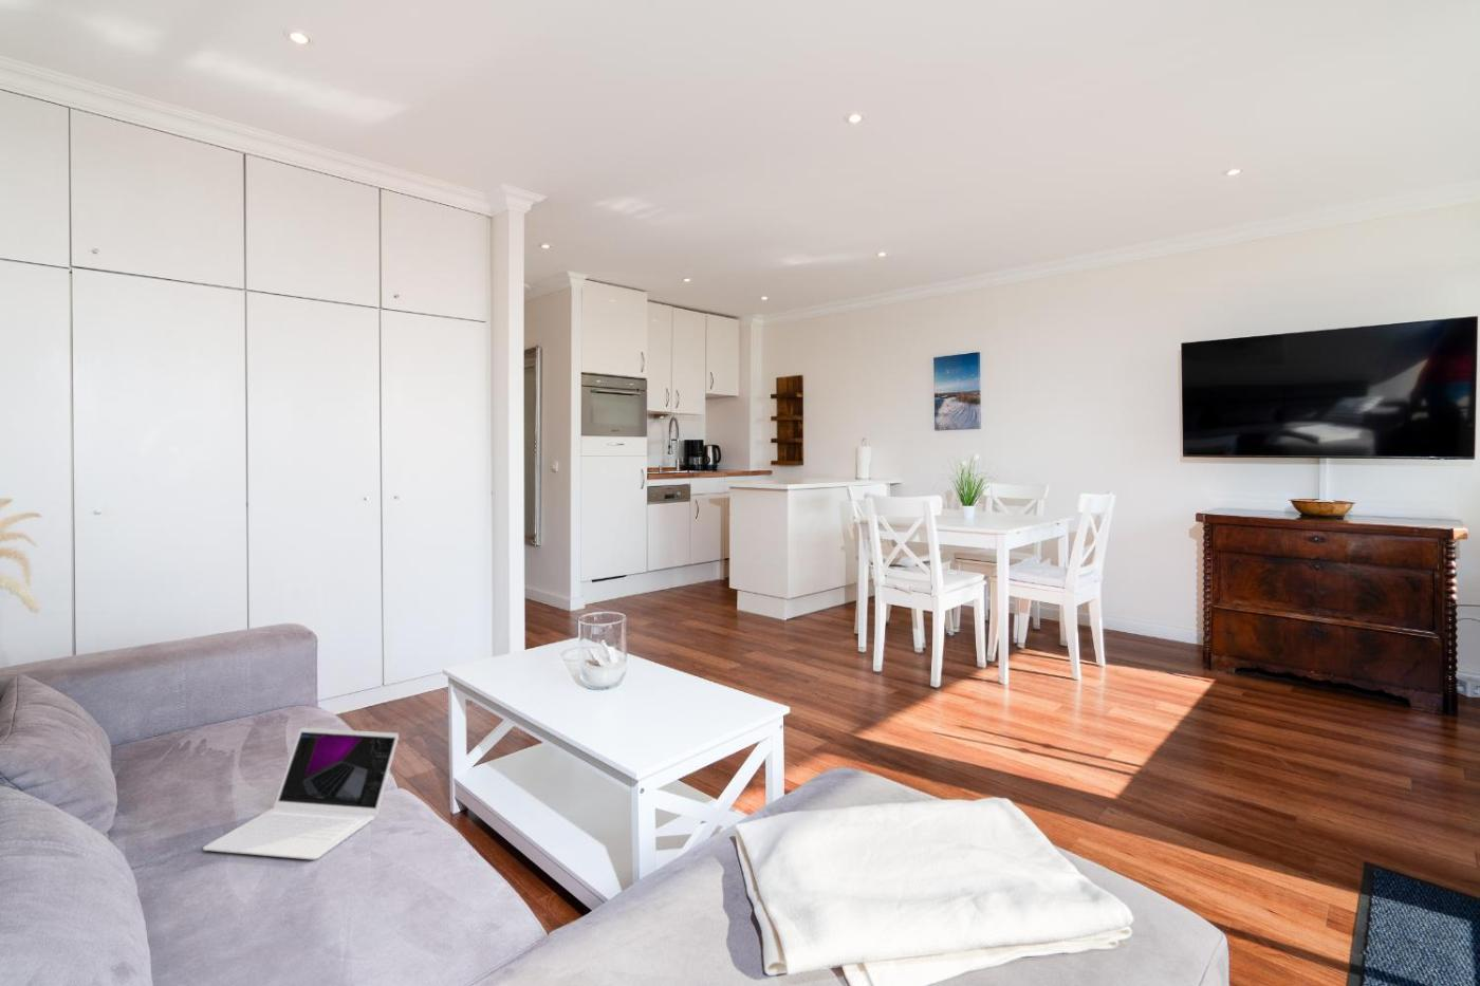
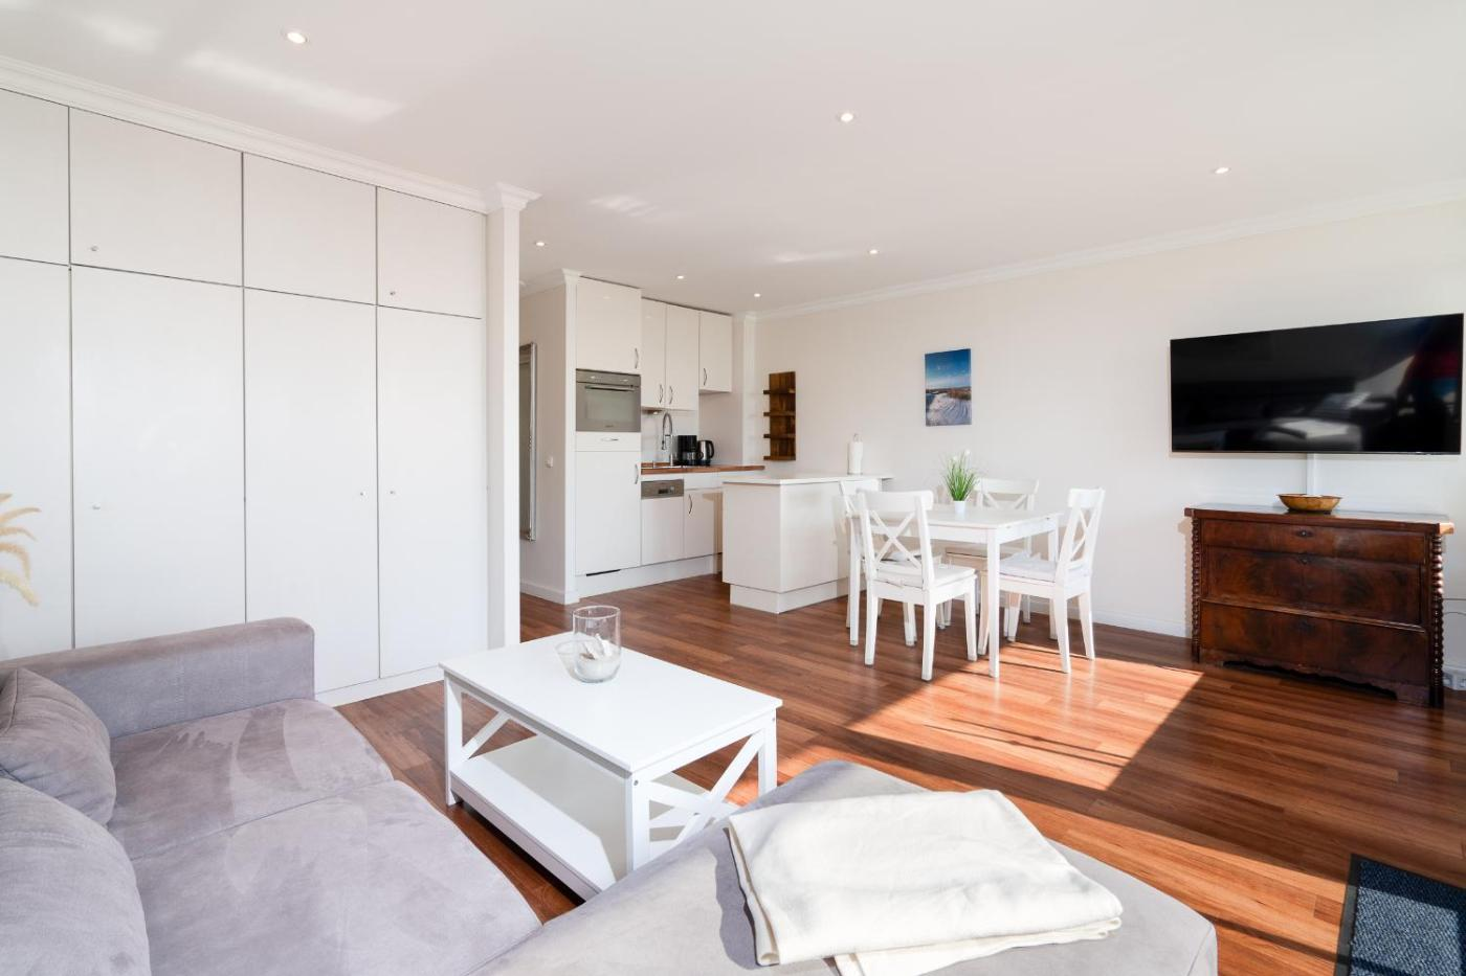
- laptop (308, 784)
